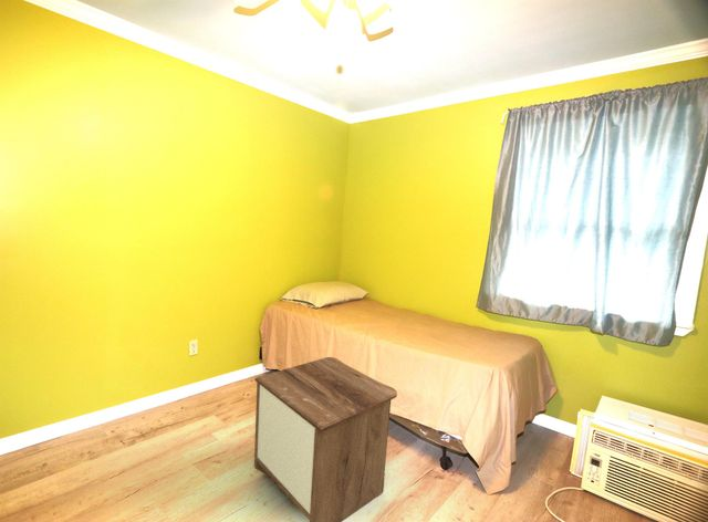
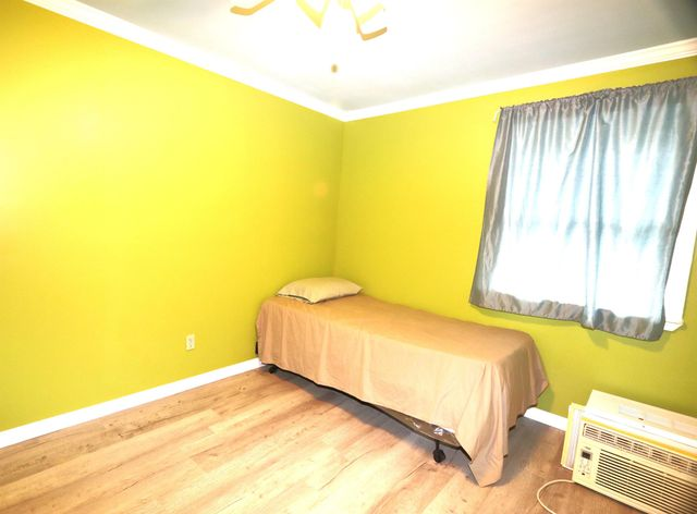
- nightstand (324, 434)
